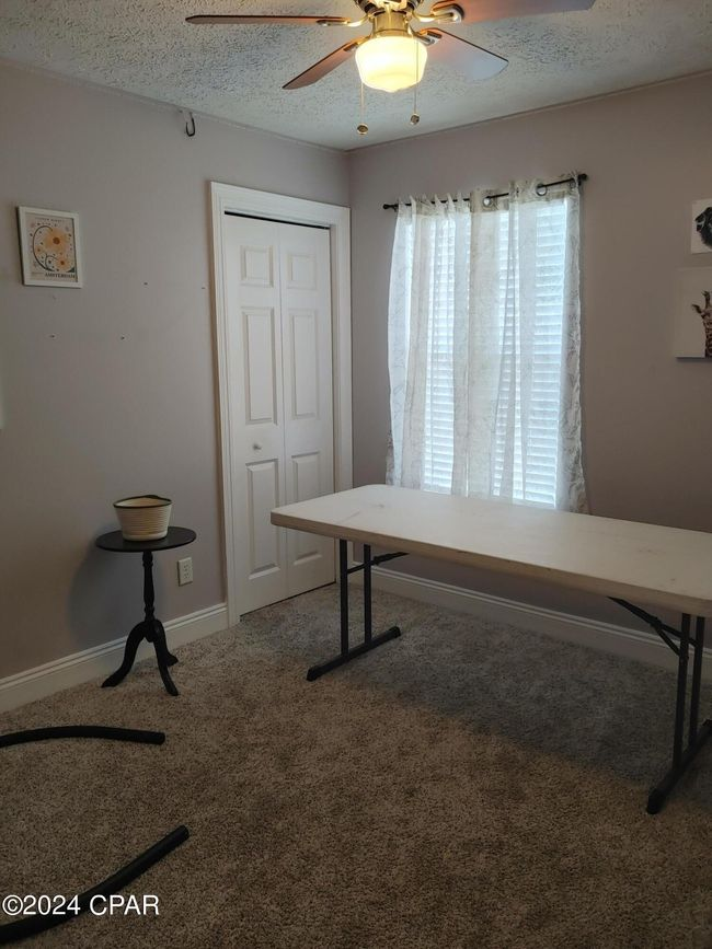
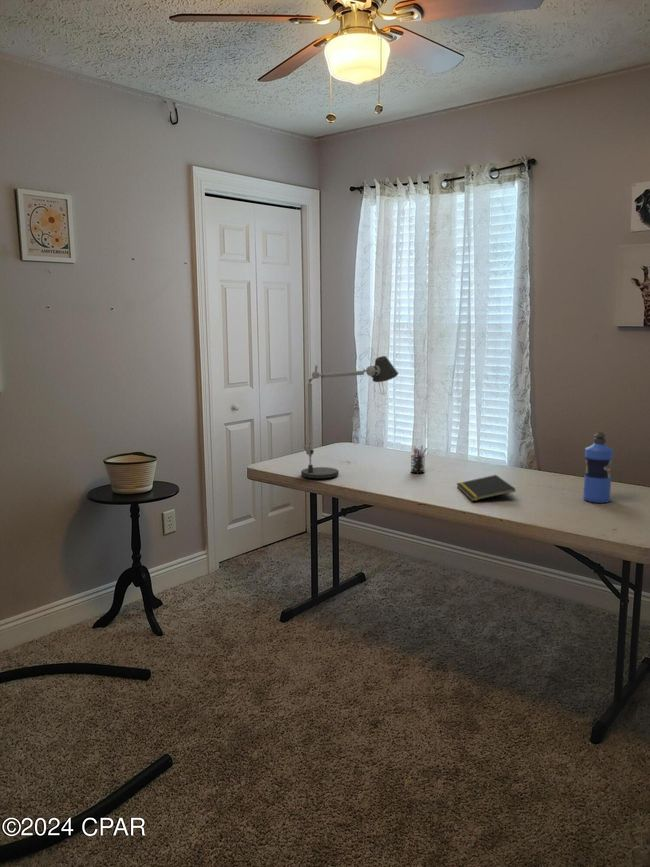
+ desk lamp (381, 393)
+ water bottle (598, 466)
+ pen holder (419, 458)
+ notepad (484, 487)
